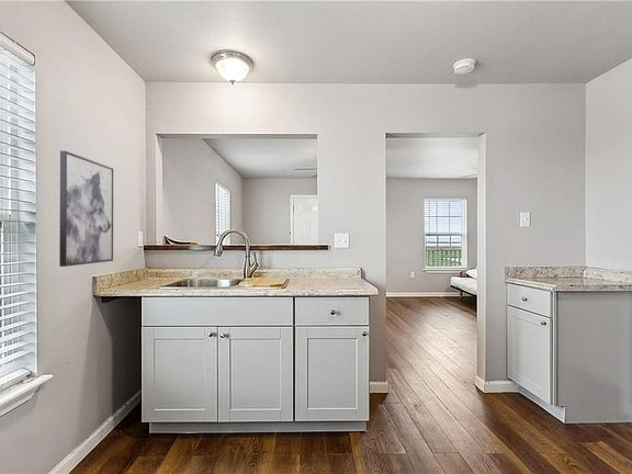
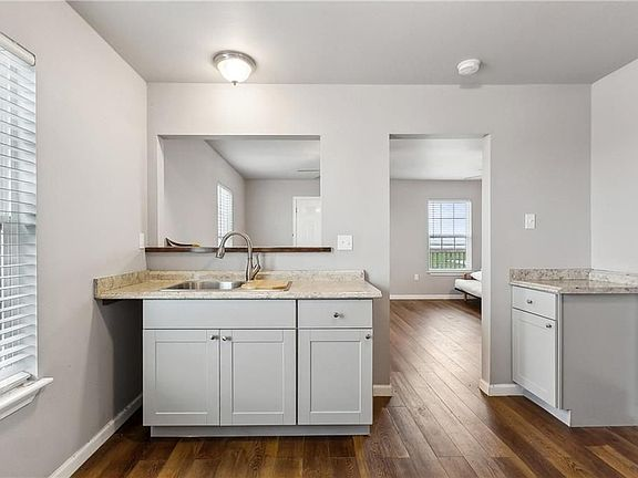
- wall art (89, 212)
